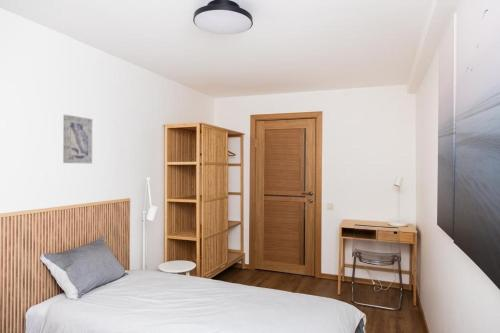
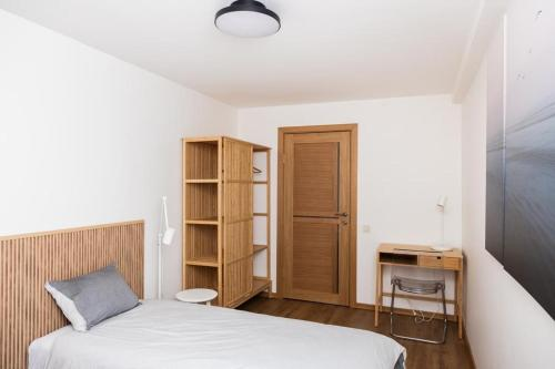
- wall art (78, 140)
